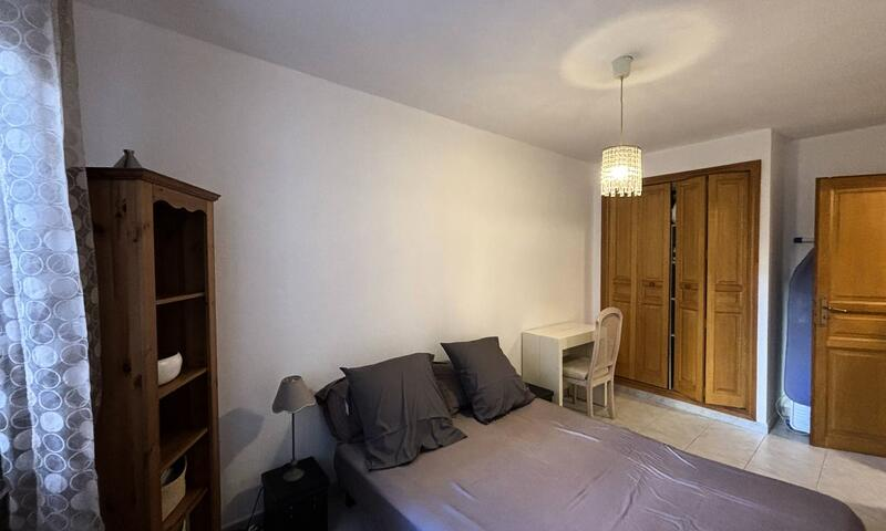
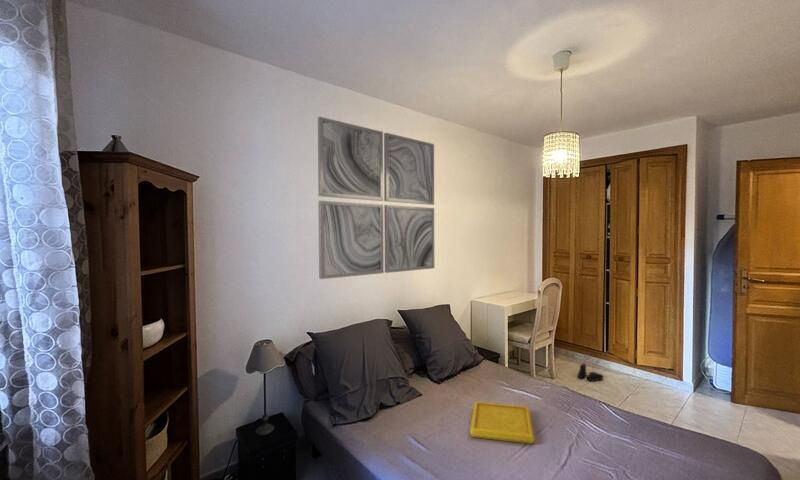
+ wall art (384, 200)
+ boots (590, 372)
+ serving tray (501, 420)
